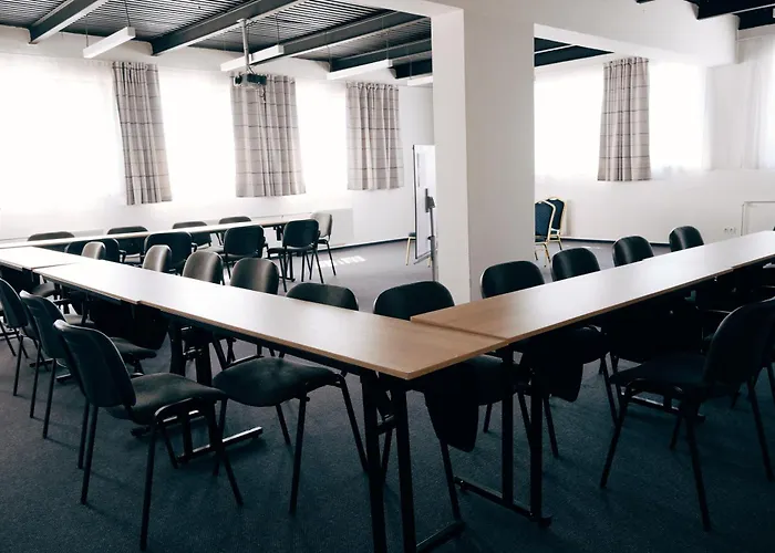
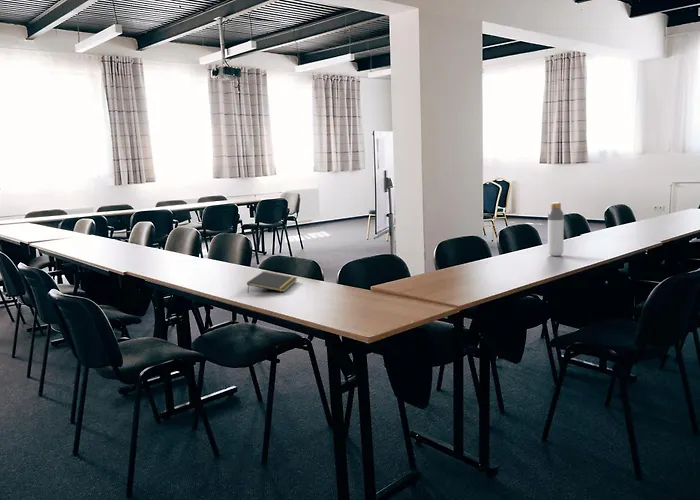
+ bottle (555, 229)
+ notepad (273, 281)
